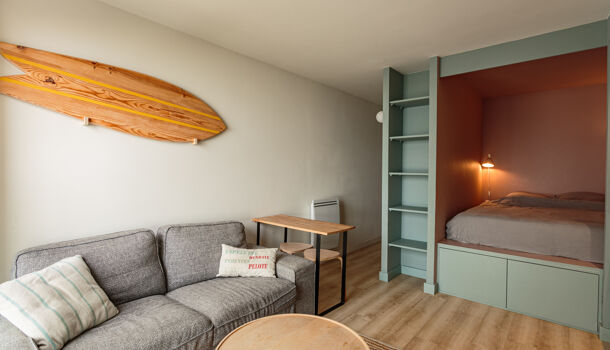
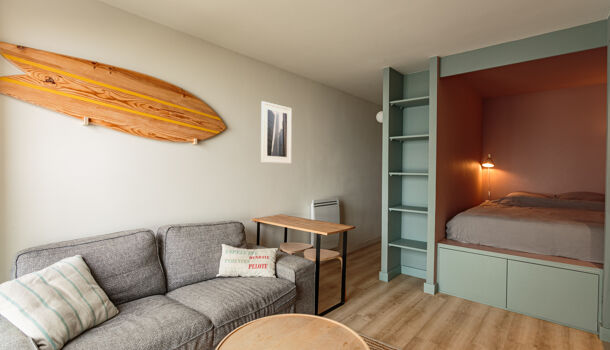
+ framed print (277, 134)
